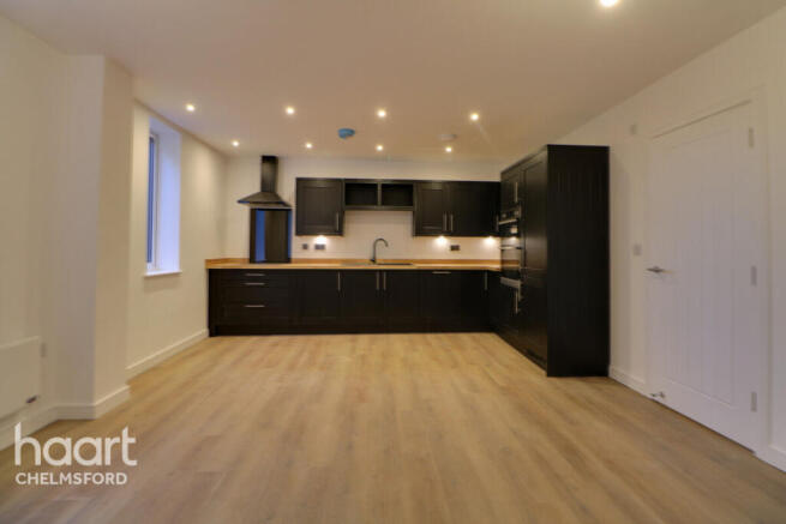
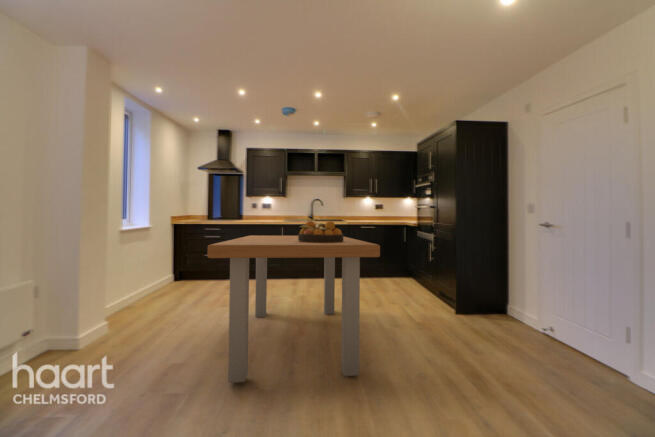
+ fruit bowl (320, 230)
+ dining table (324, 288)
